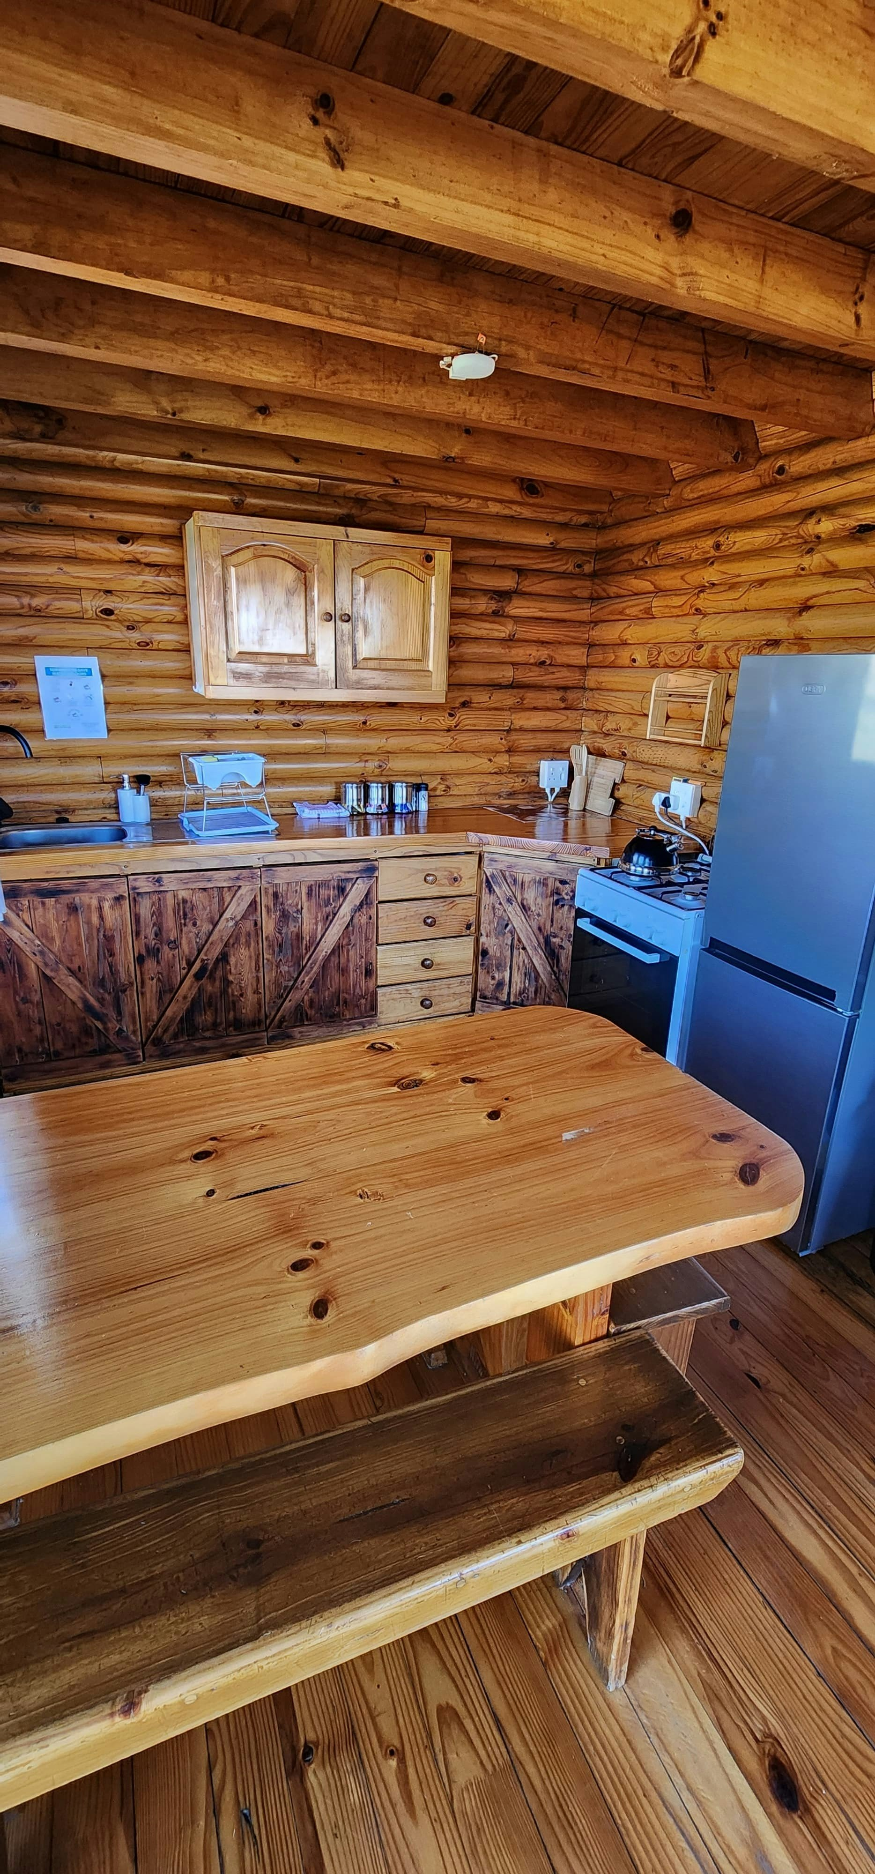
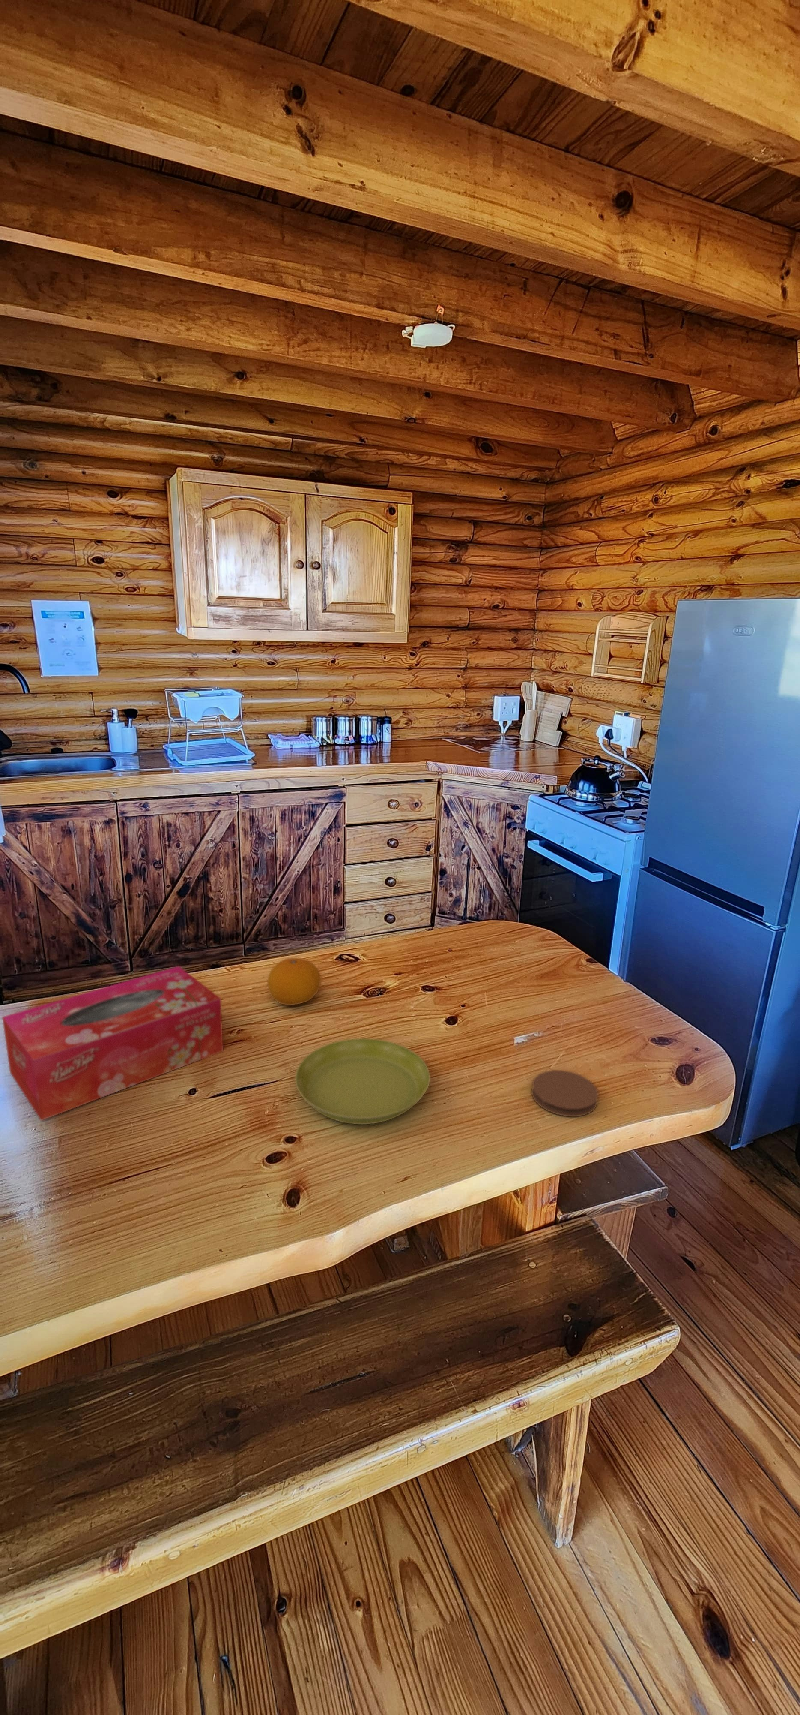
+ coaster (564, 1093)
+ fruit (294, 980)
+ saucer (363, 1083)
+ tissue box (117, 1035)
